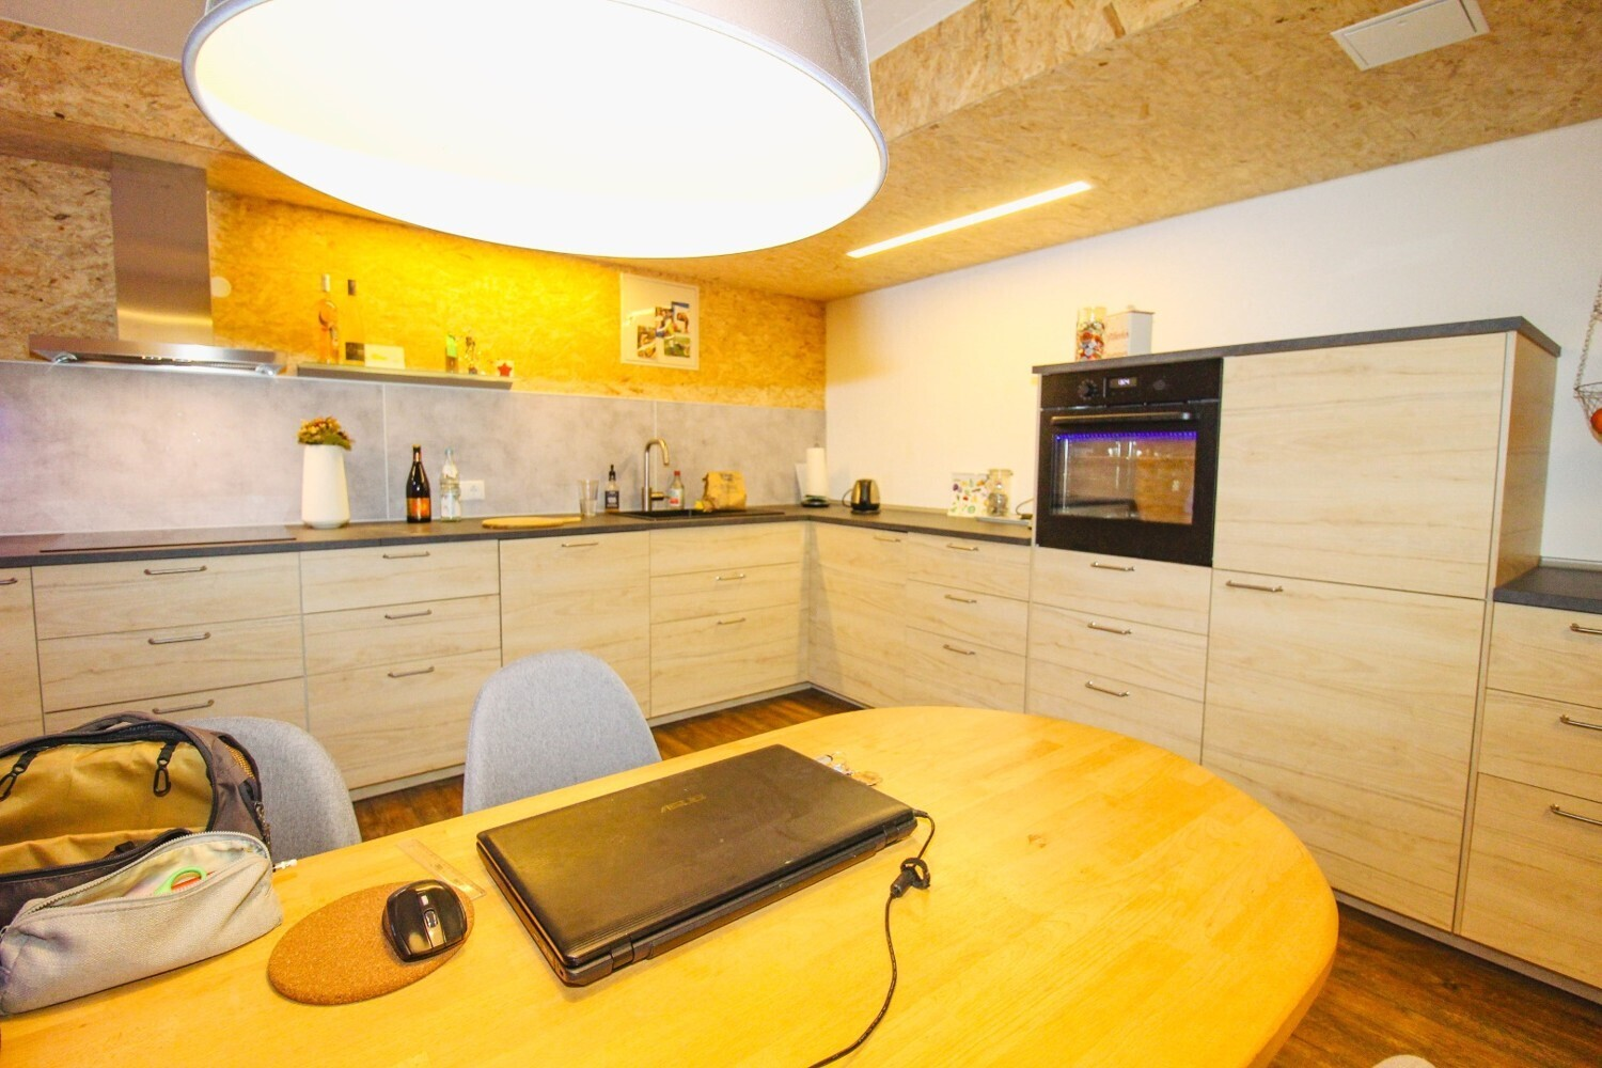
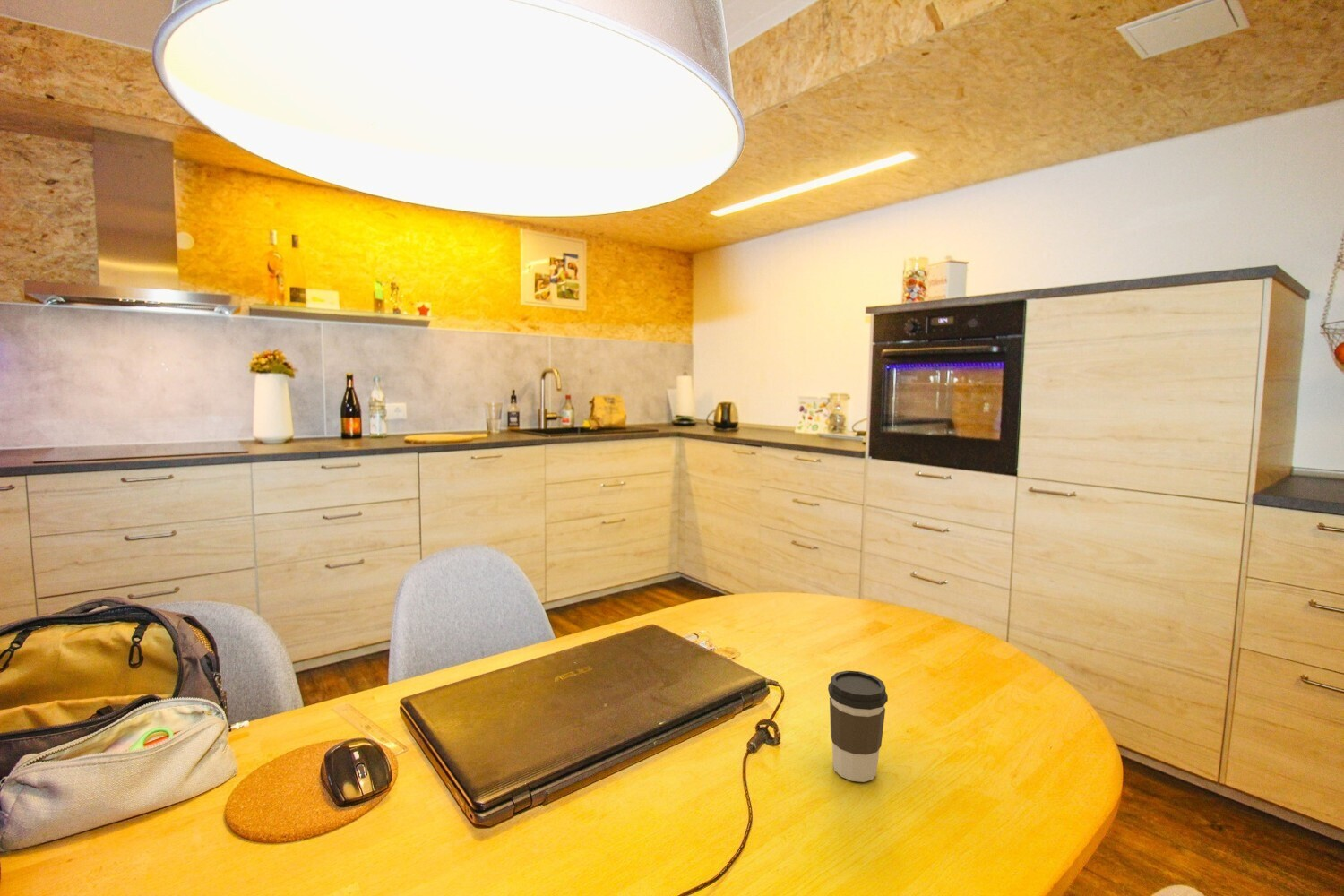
+ coffee cup (856, 726)
